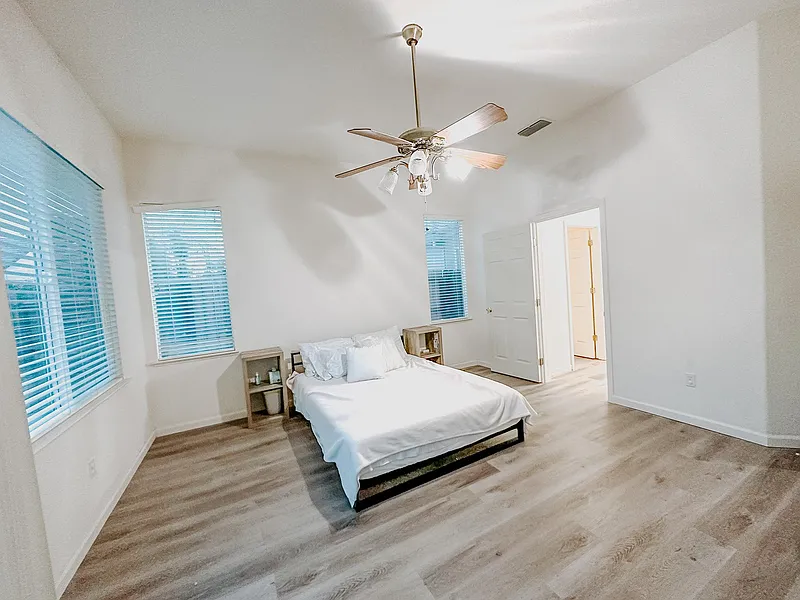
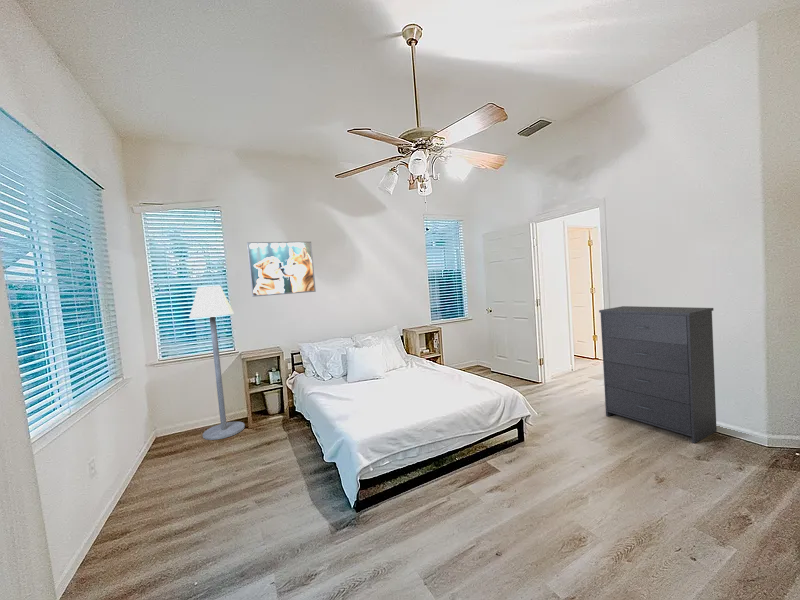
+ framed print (282, 268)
+ dresser (654, 366)
+ floor lamp (216, 359)
